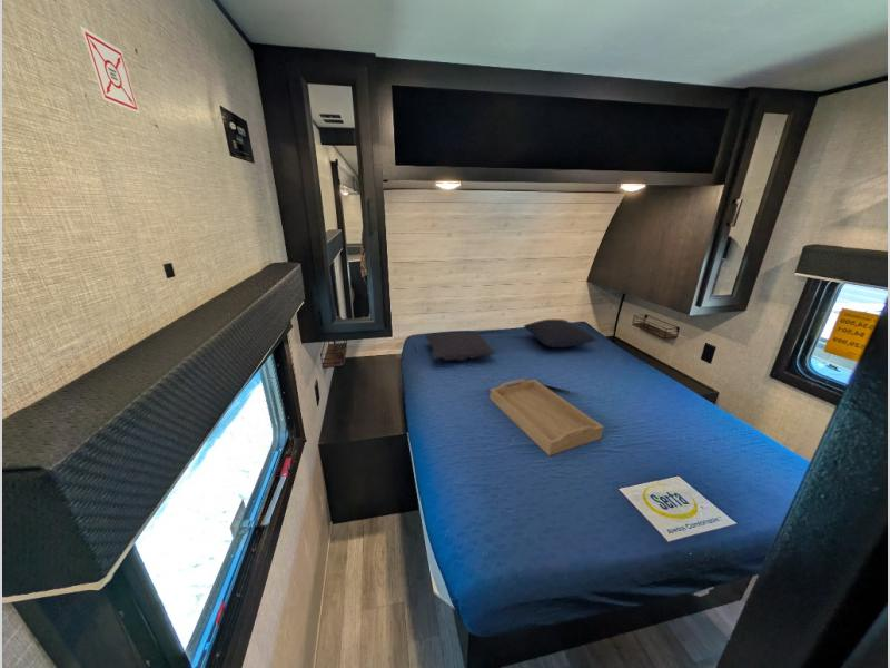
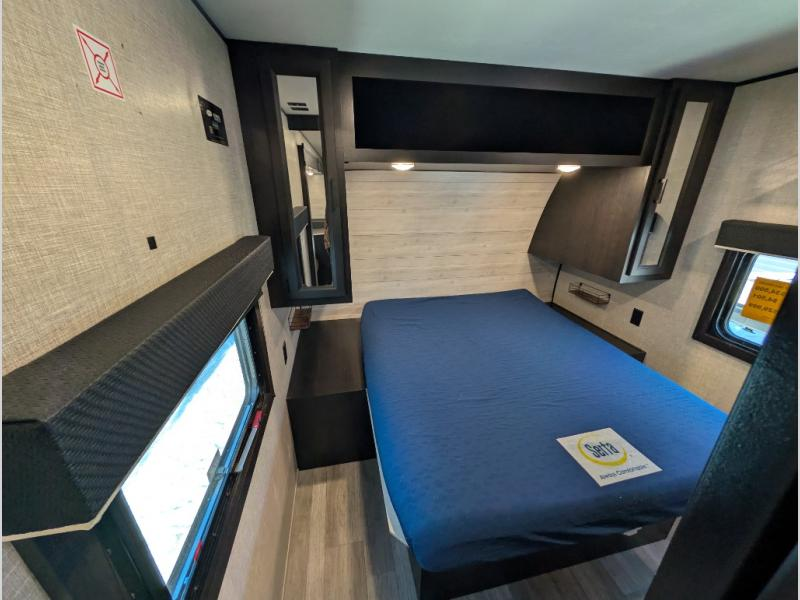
- pillow (457, 344)
- pillow (557, 333)
- serving tray (541, 410)
